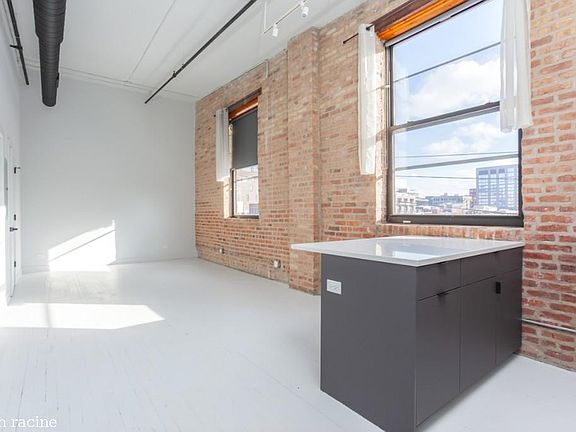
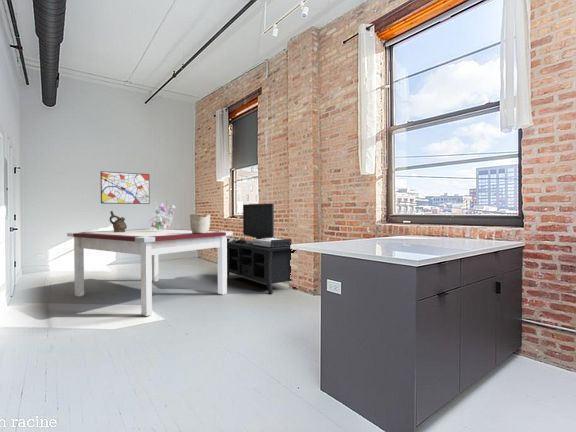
+ vessel (118, 221)
+ wall art (126, 188)
+ media console (256, 243)
+ bouquet (164, 214)
+ dining table (151, 263)
+ ceramic pot (200, 223)
